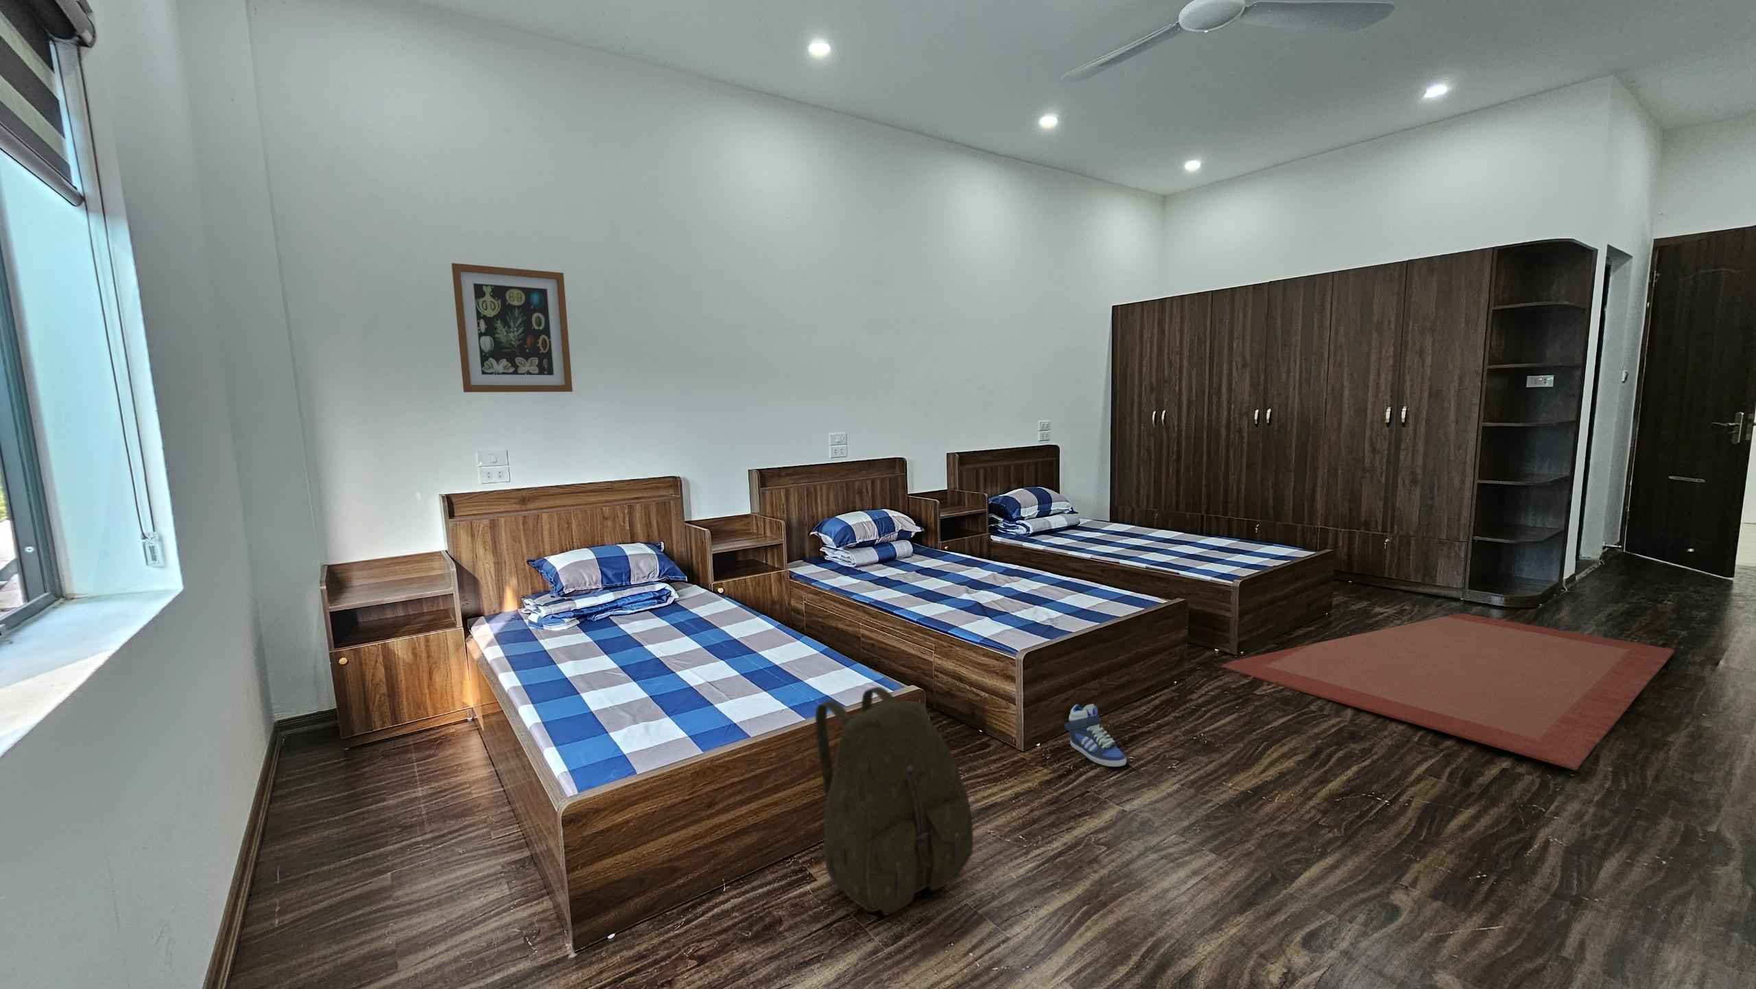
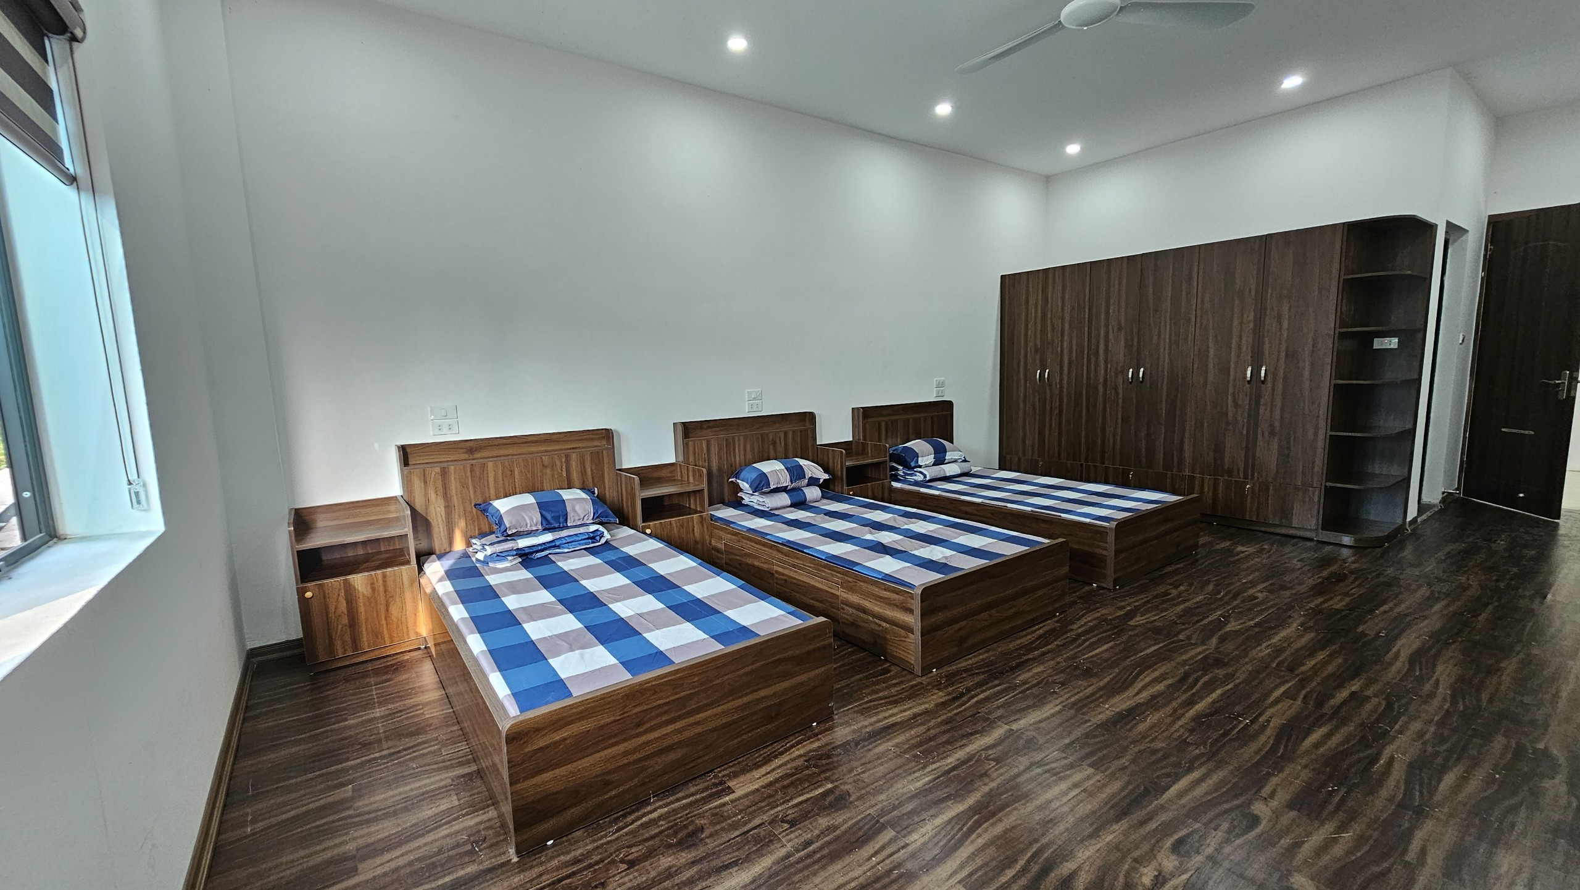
- backpack (884, 789)
- wall art (515, 330)
- rug (1448, 659)
- sneaker (1095, 731)
